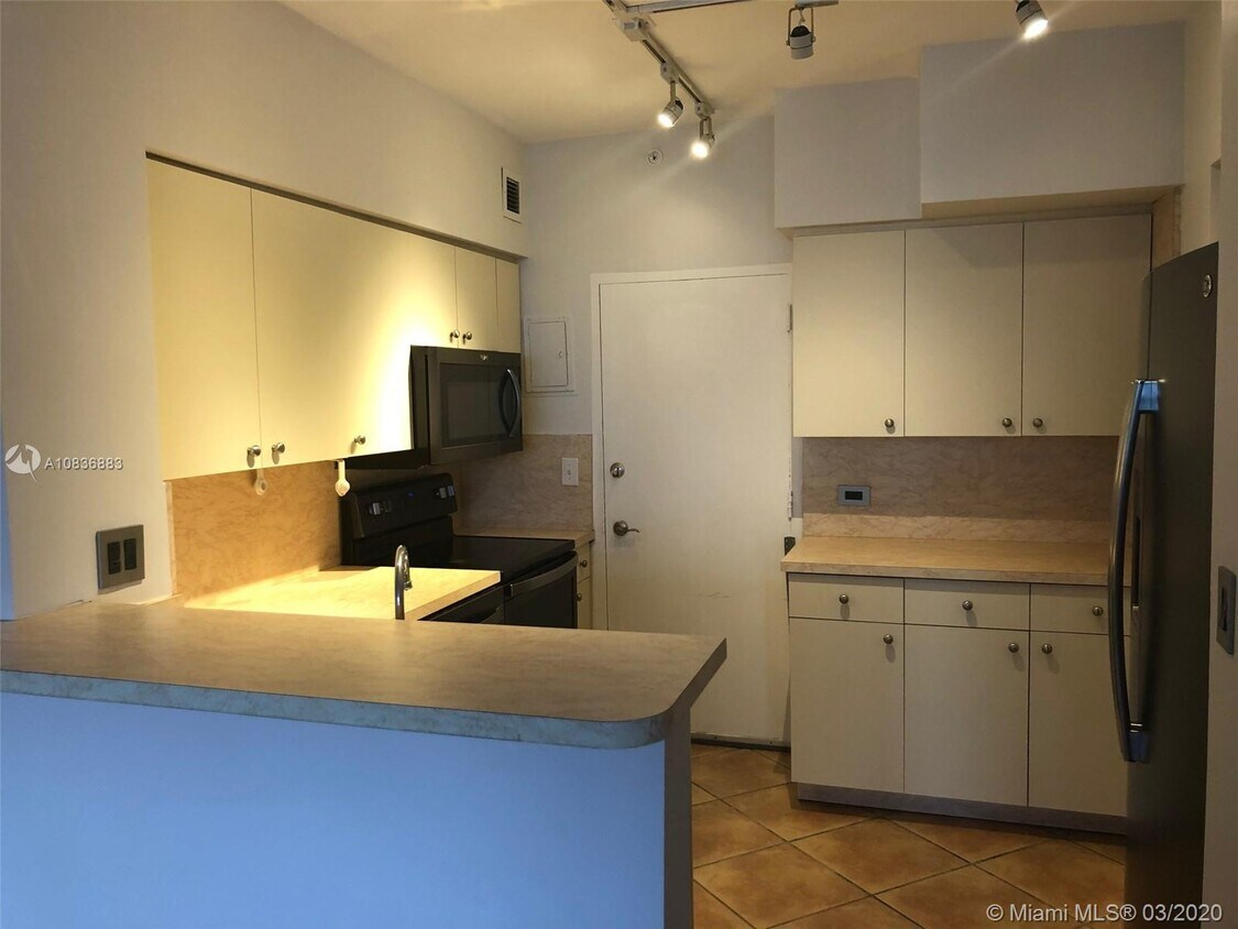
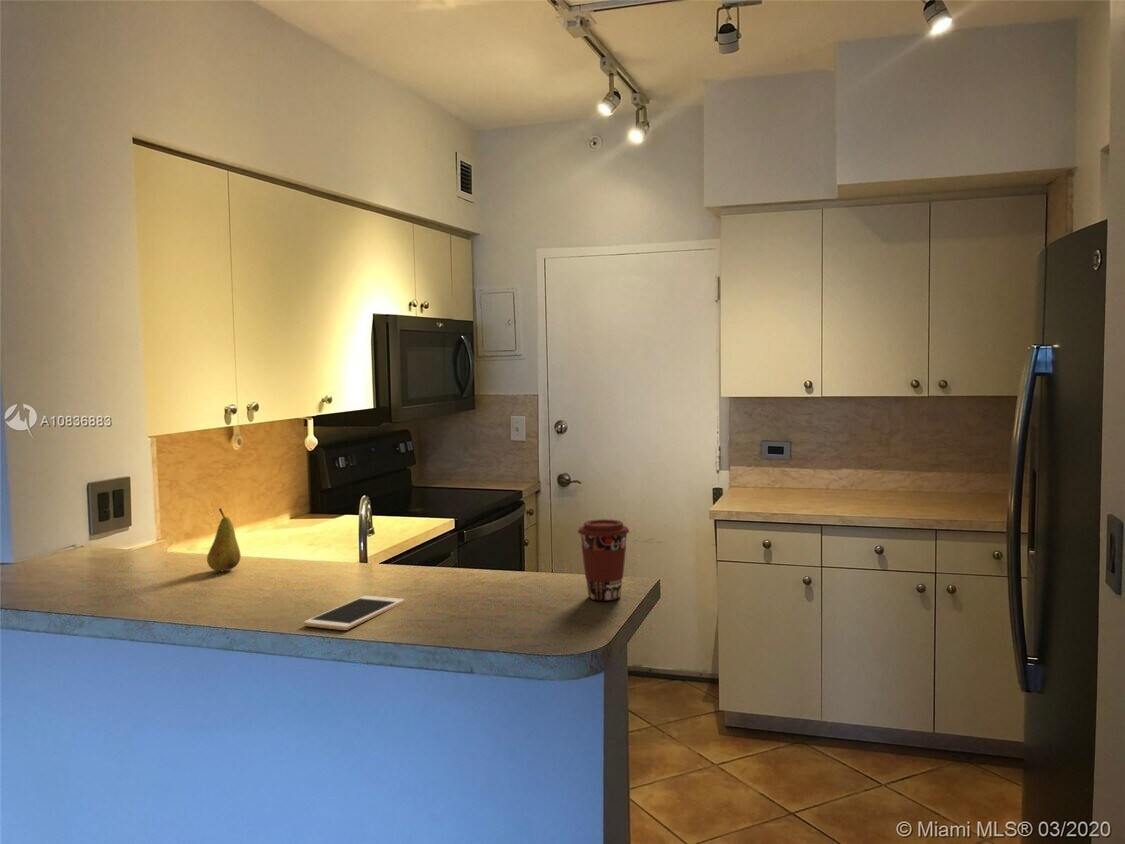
+ coffee cup (603, 559)
+ cell phone (356, 611)
+ fruit (223, 539)
